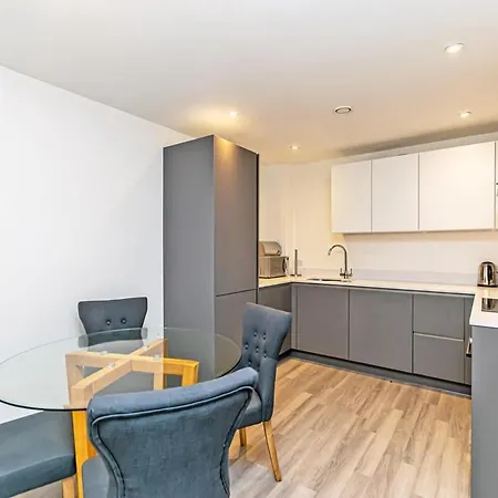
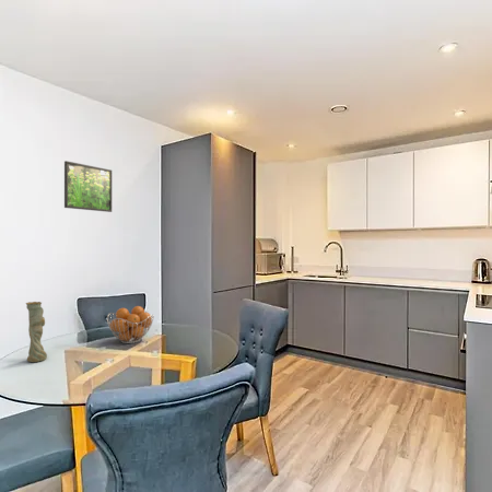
+ fruit basket (130, 324)
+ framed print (89, 187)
+ vase (36, 330)
